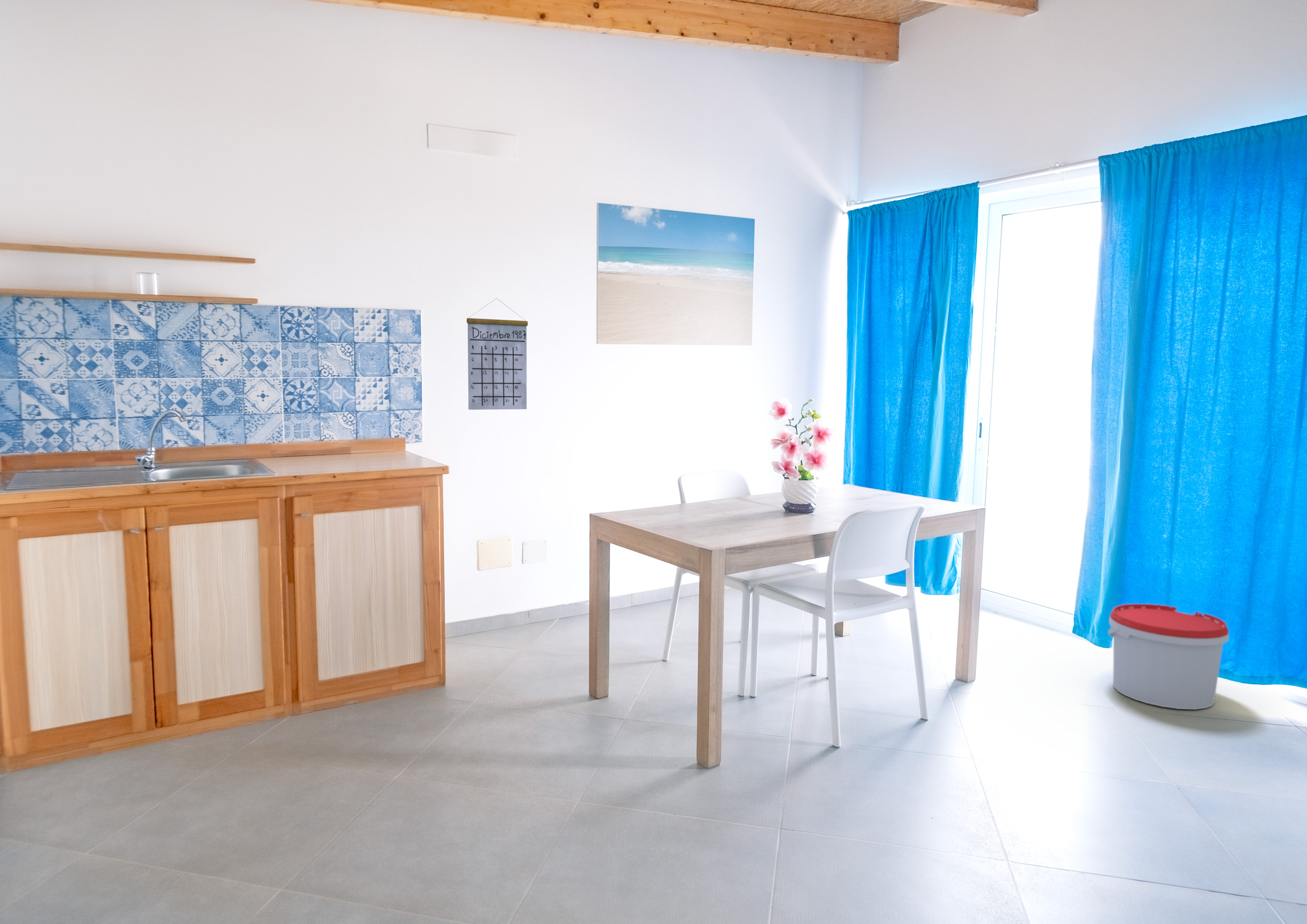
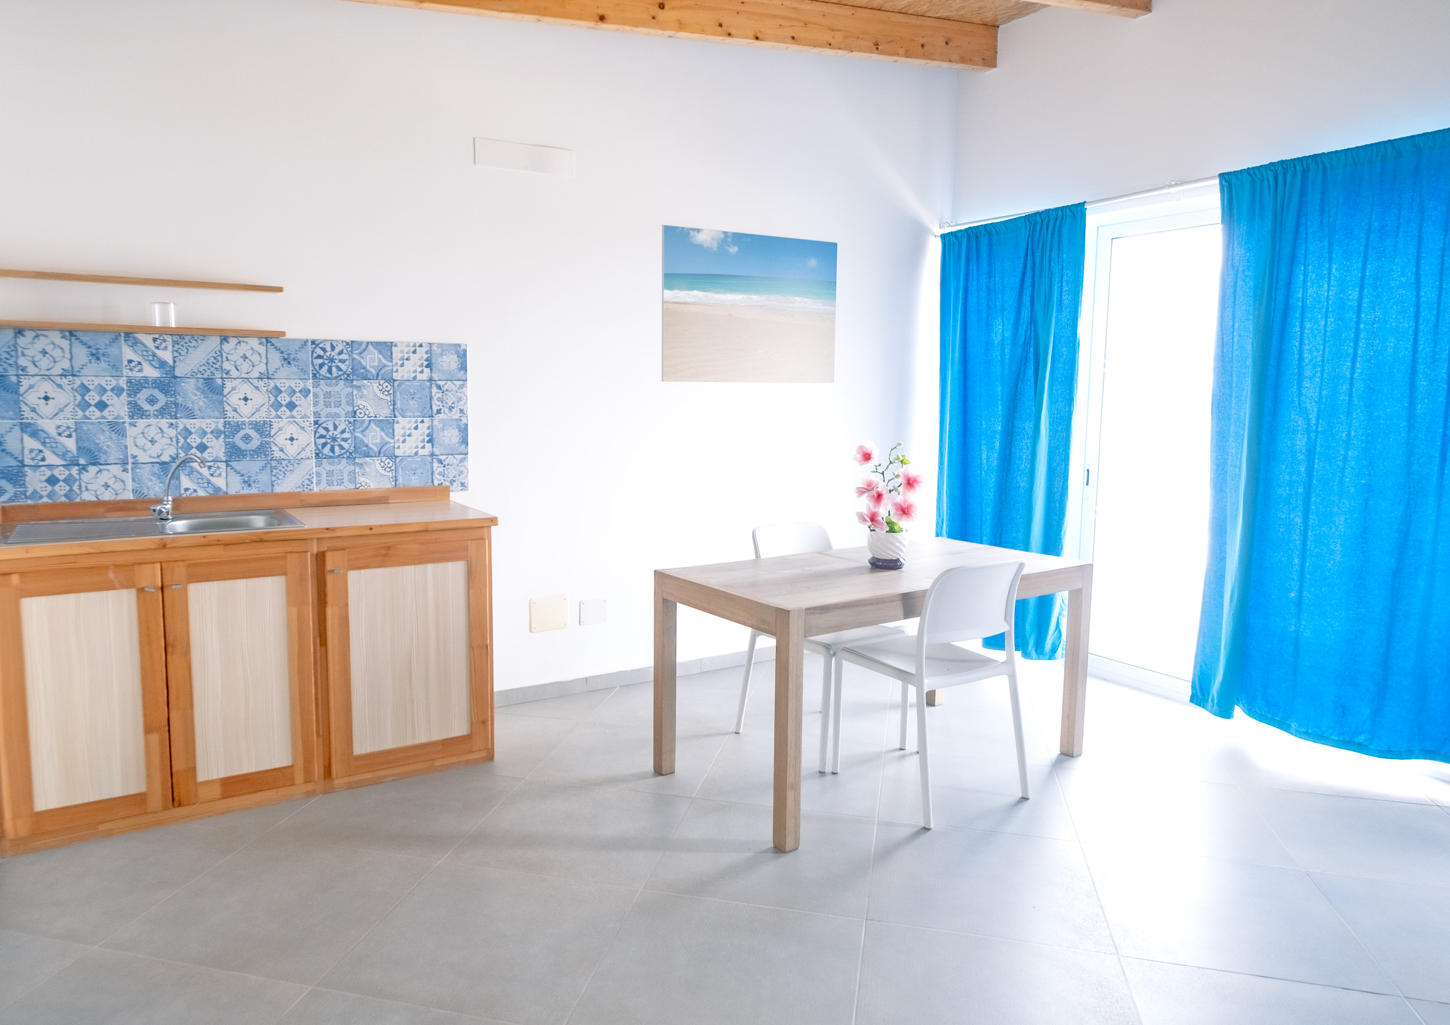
- calendar (498, 354)
- bucket (1165, 654)
